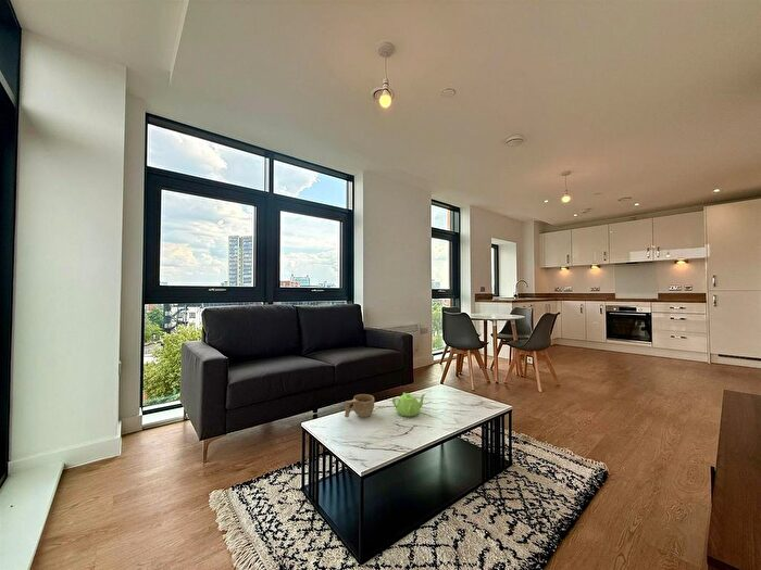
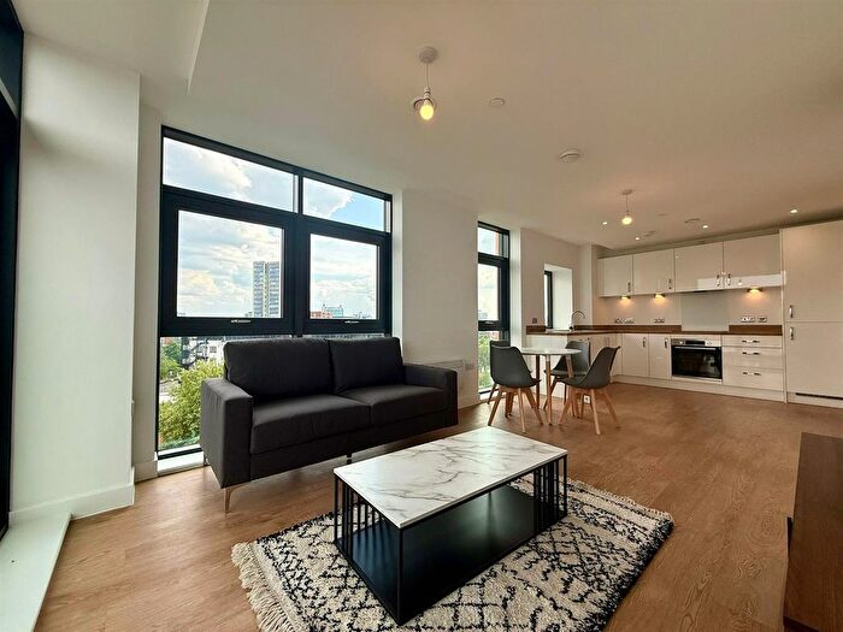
- teapot (409, 403)
- cup (359, 406)
